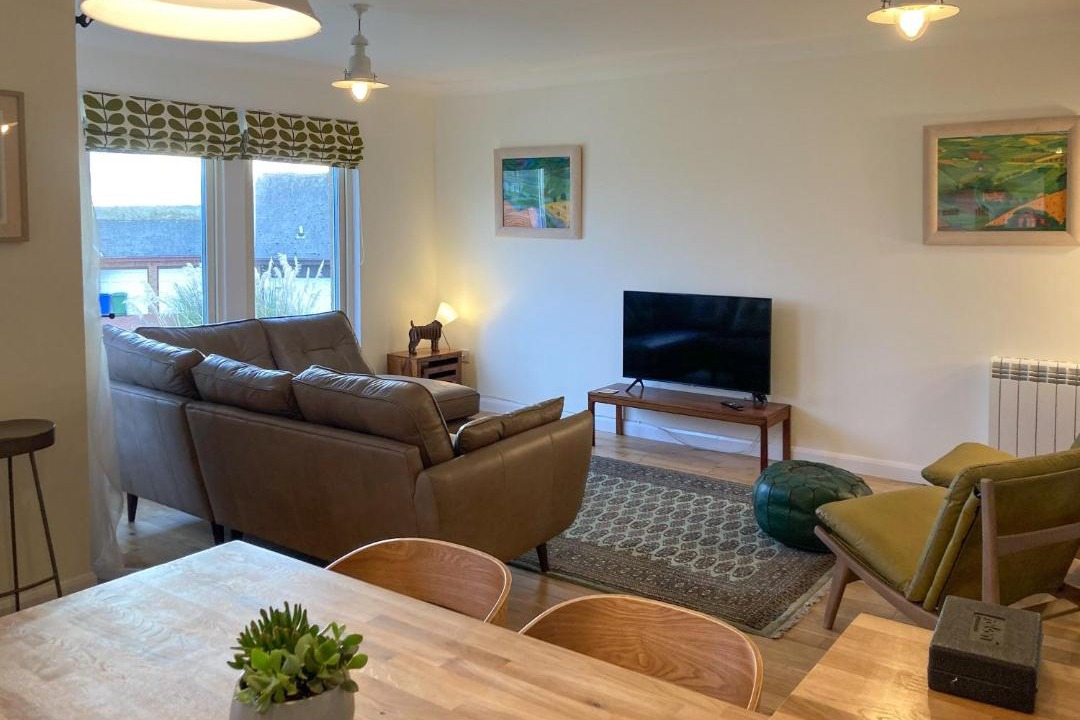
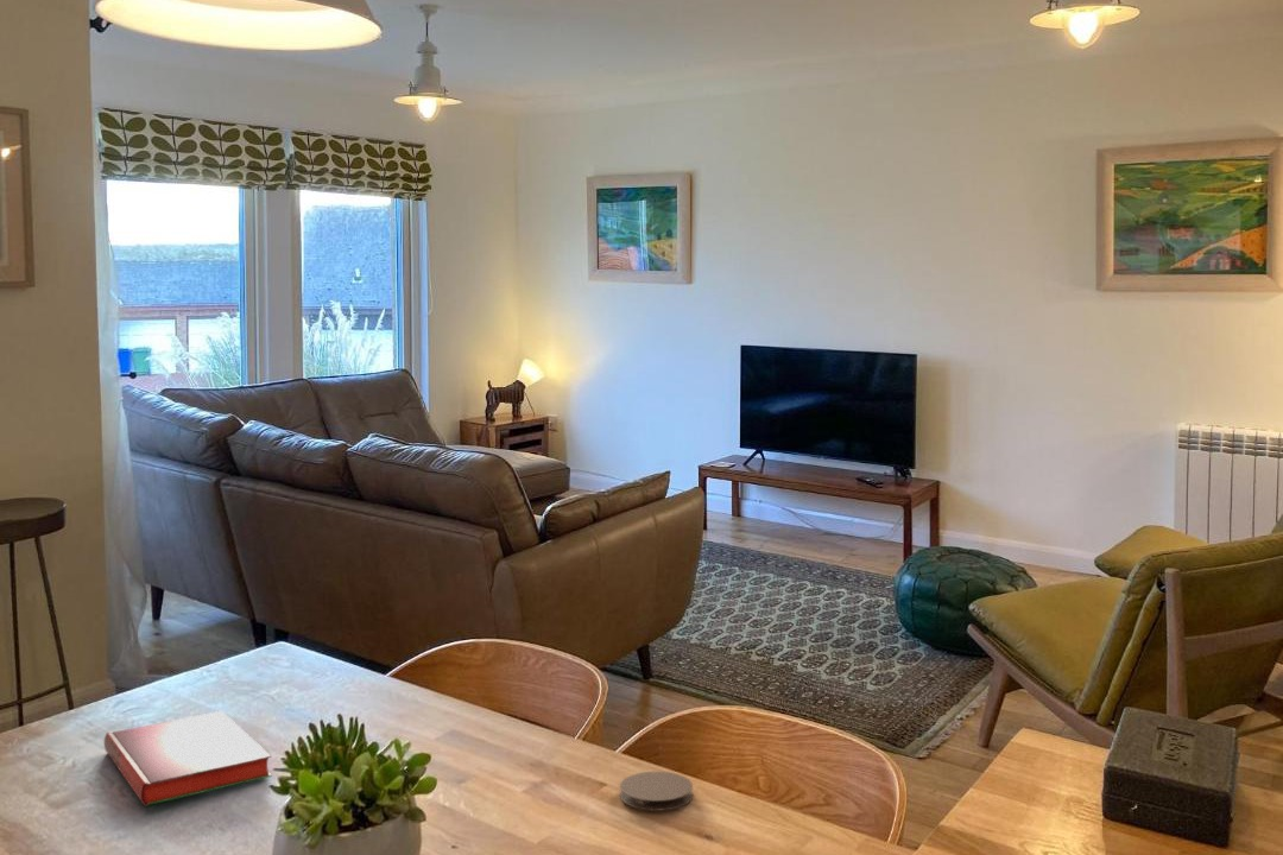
+ hardback book (185, 754)
+ coaster (656, 790)
